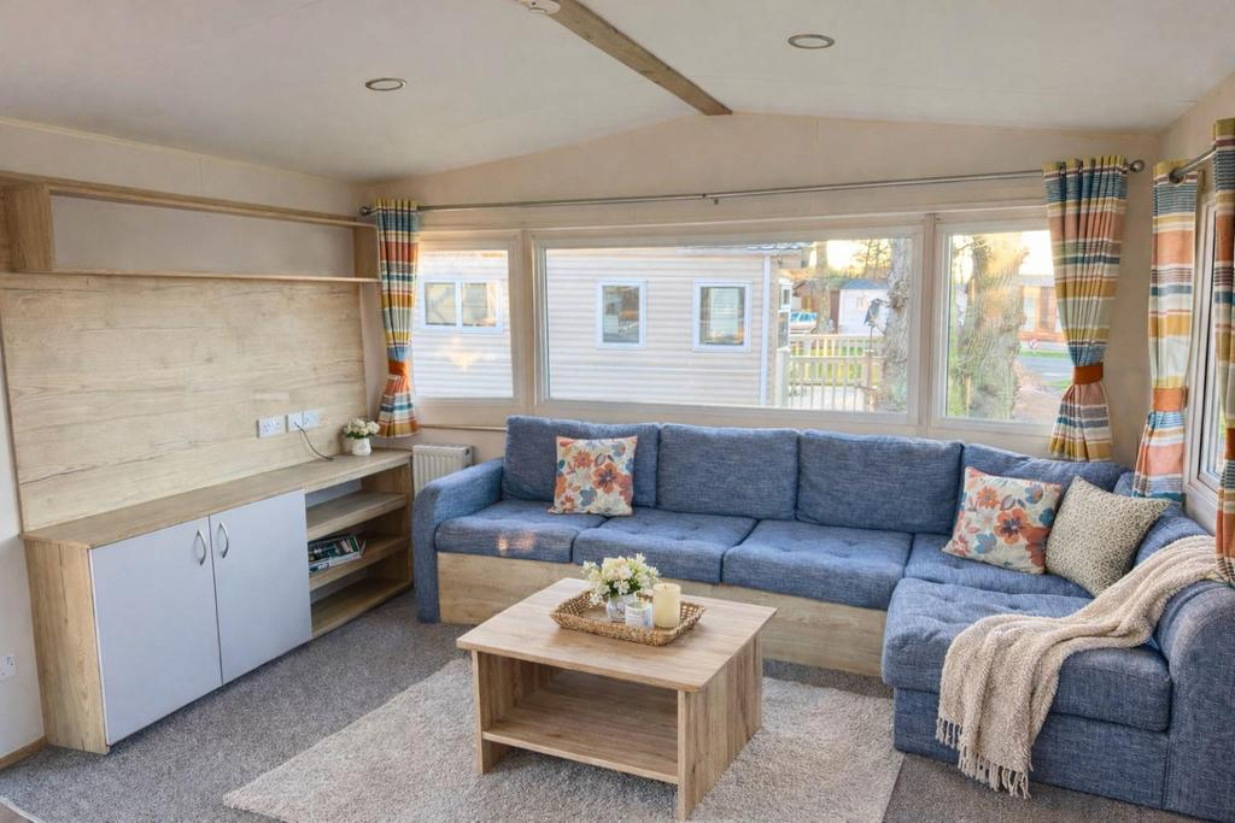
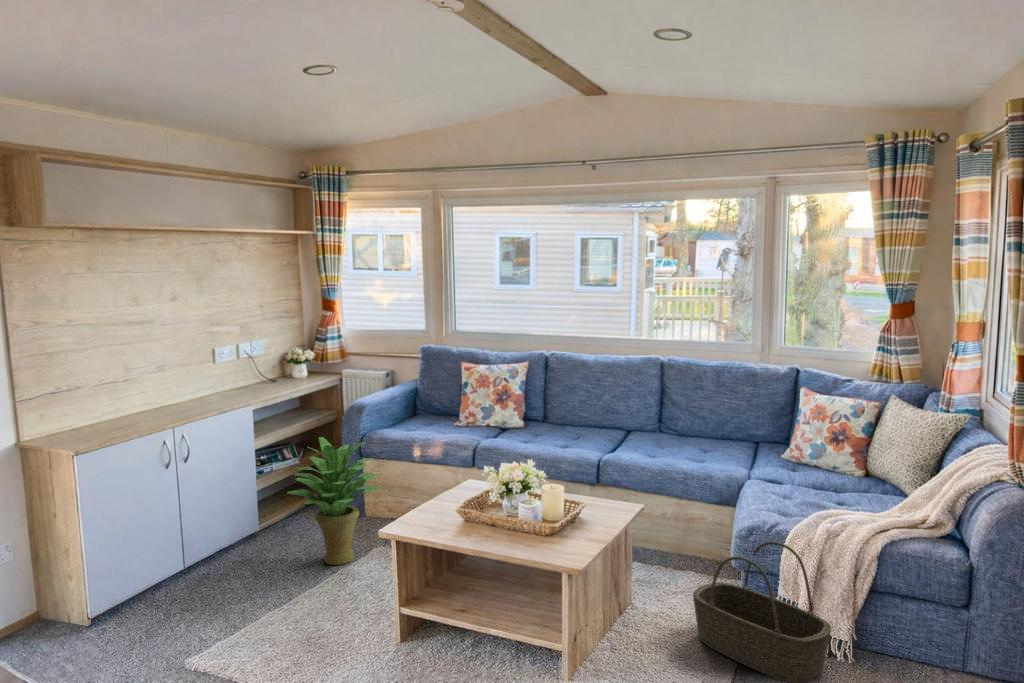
+ potted plant (337, 499)
+ basket (758, 601)
